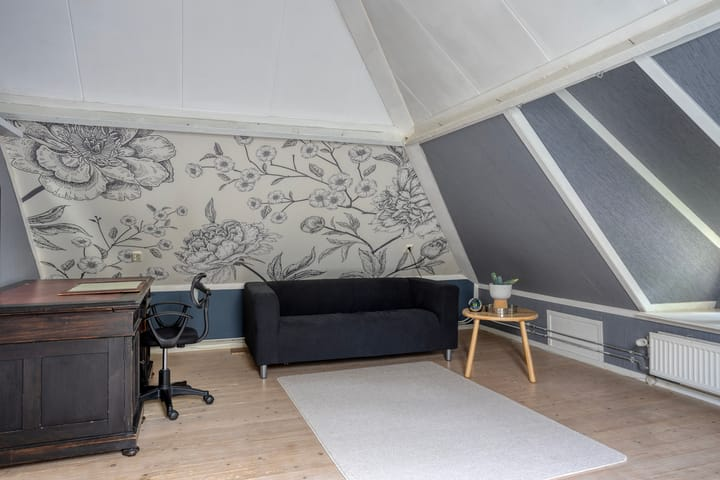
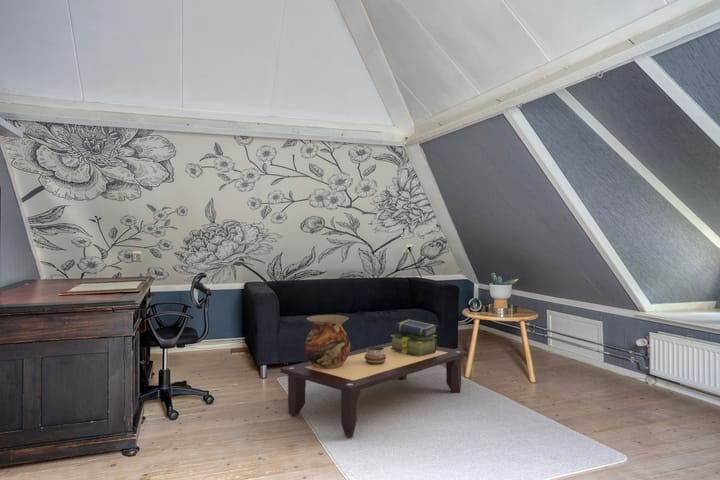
+ vase (327, 341)
+ coffee table (380, 381)
+ stack of books (415, 336)
+ decorative bowl (375, 355)
